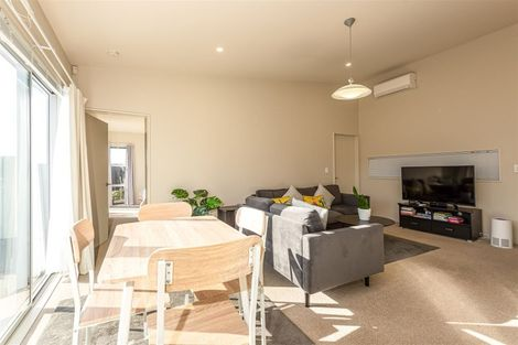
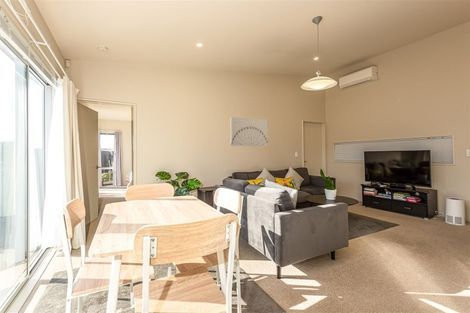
+ wall art (249, 132)
